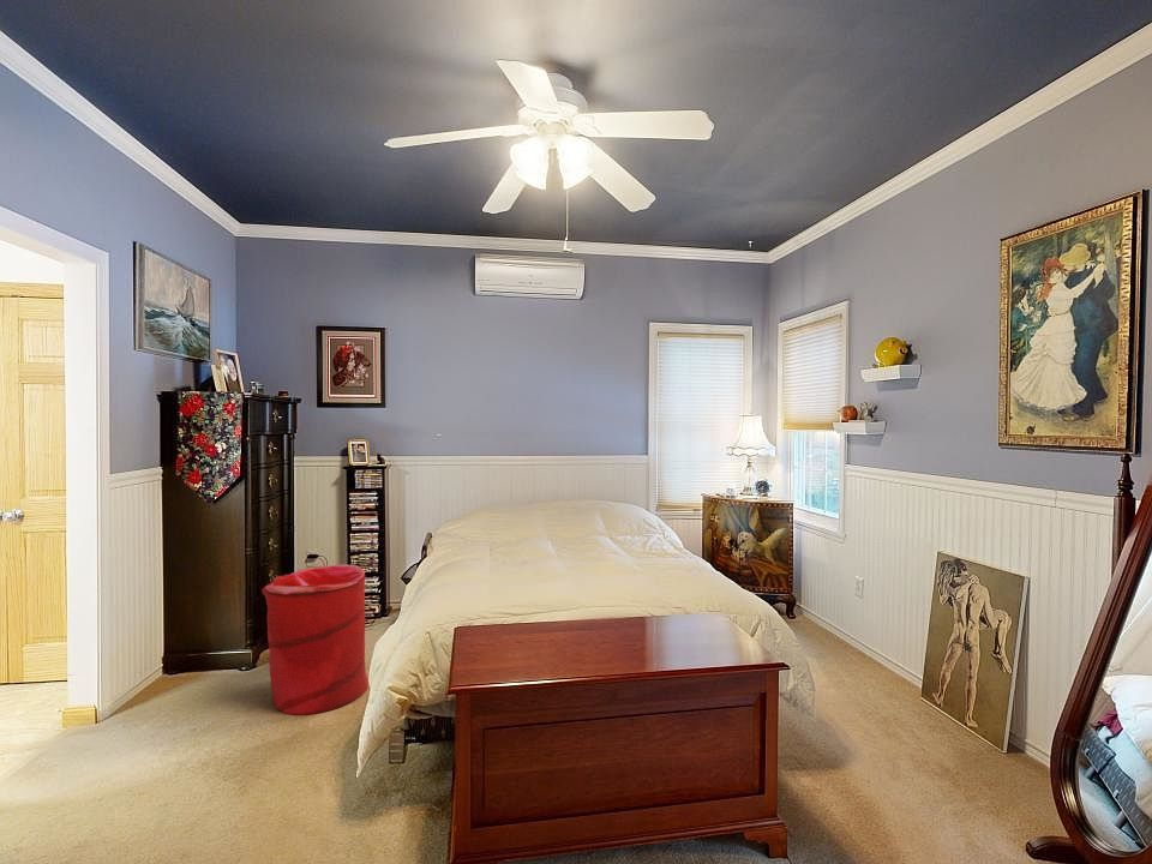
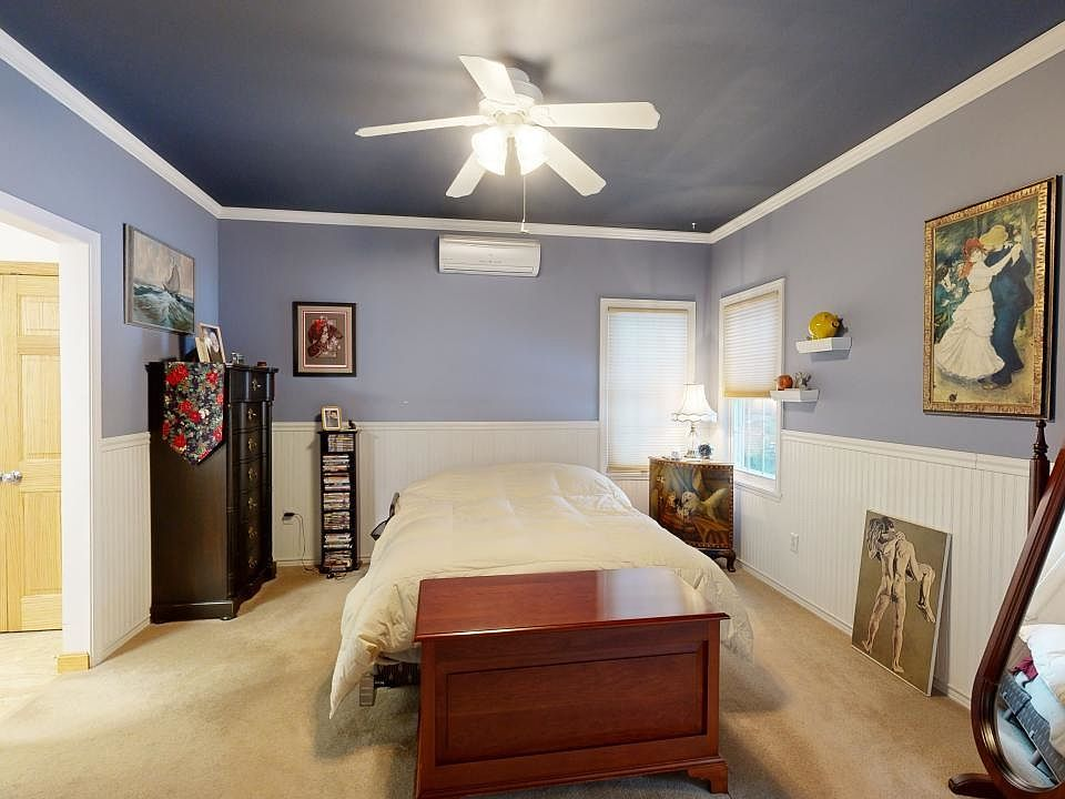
- laundry hamper (317, 632)
